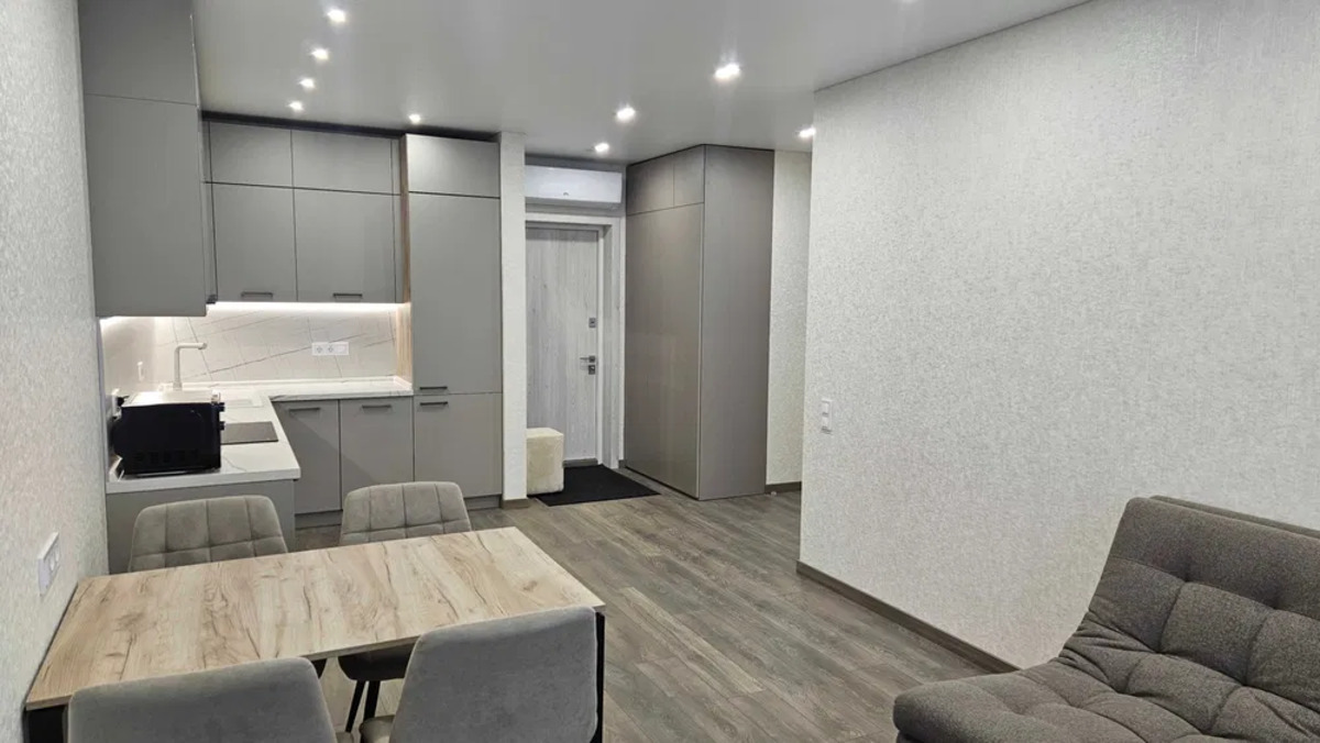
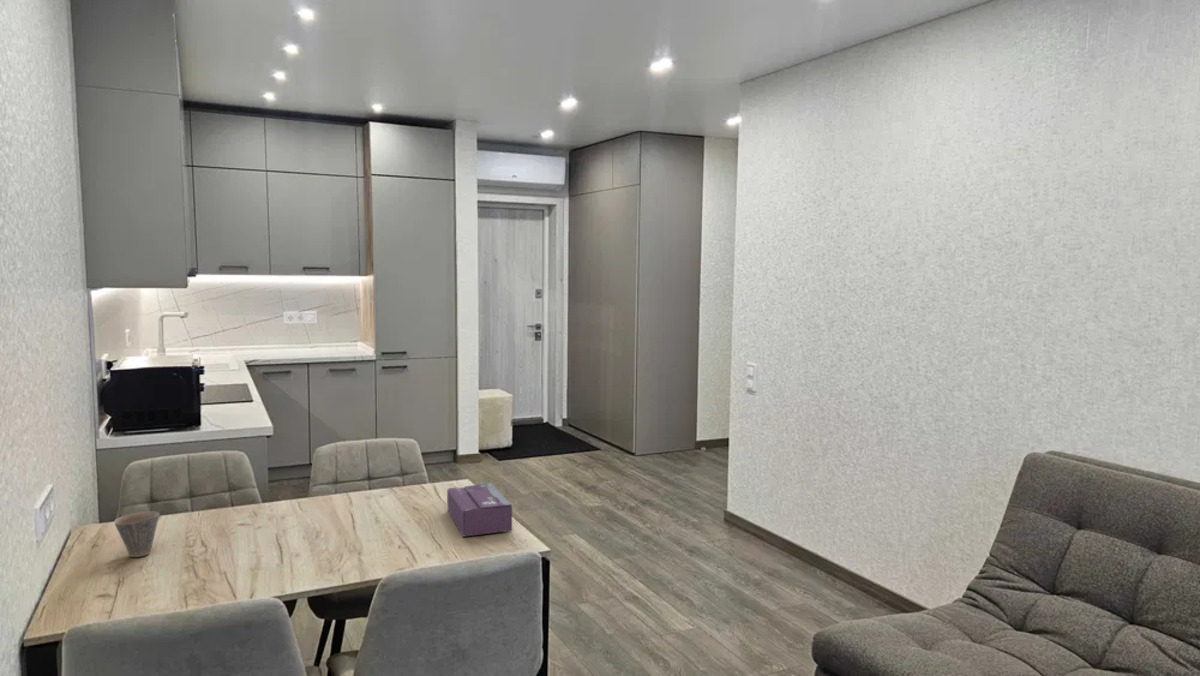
+ tissue box (478, 508)
+ cup (137, 535)
